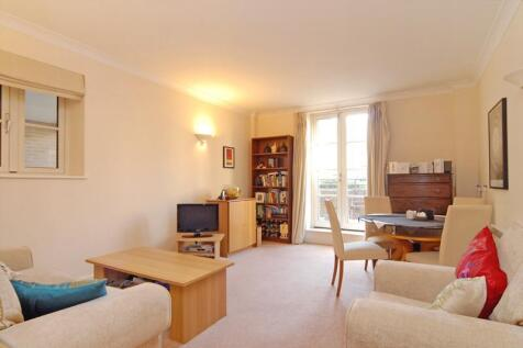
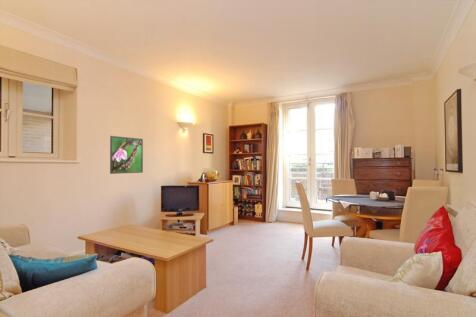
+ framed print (127, 155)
